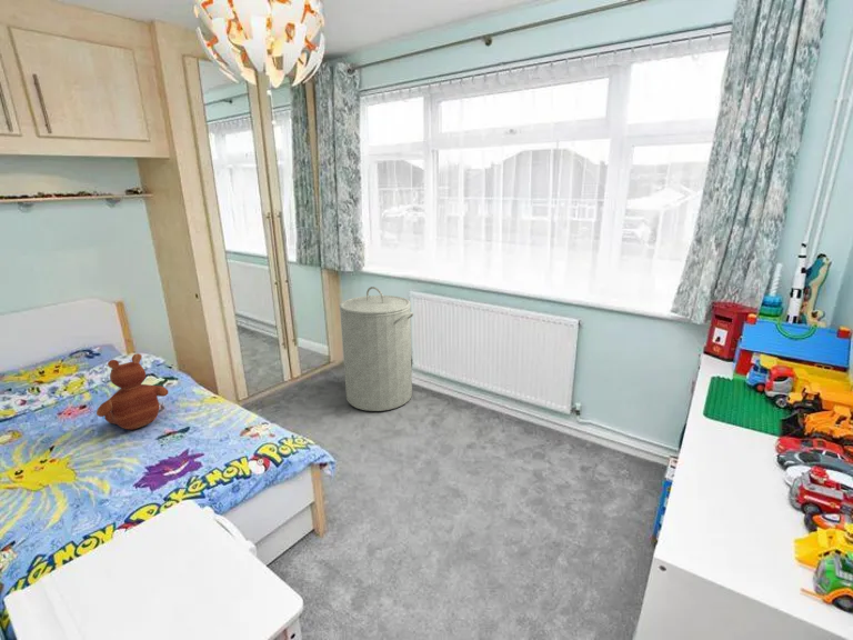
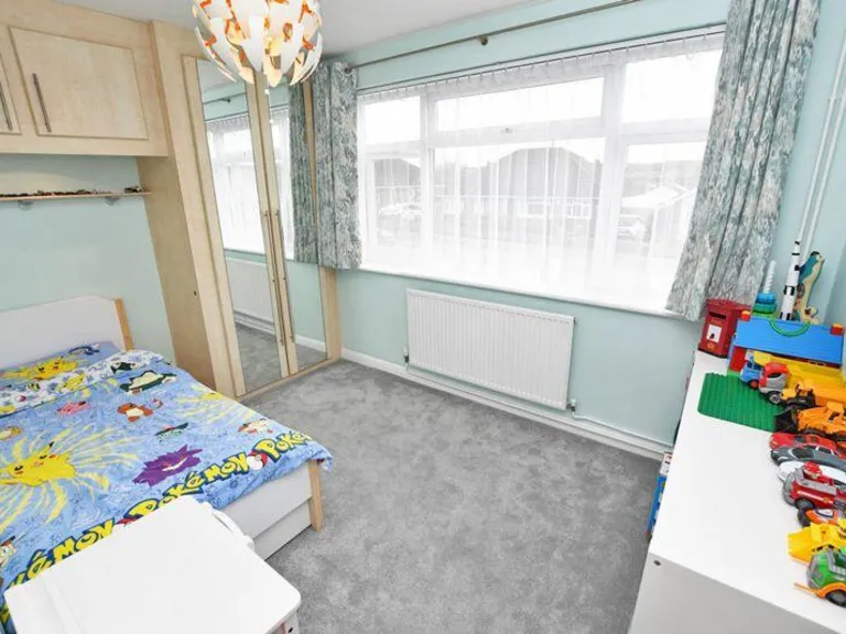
- laundry hamper (377, 343)
- teddy bear (128, 389)
